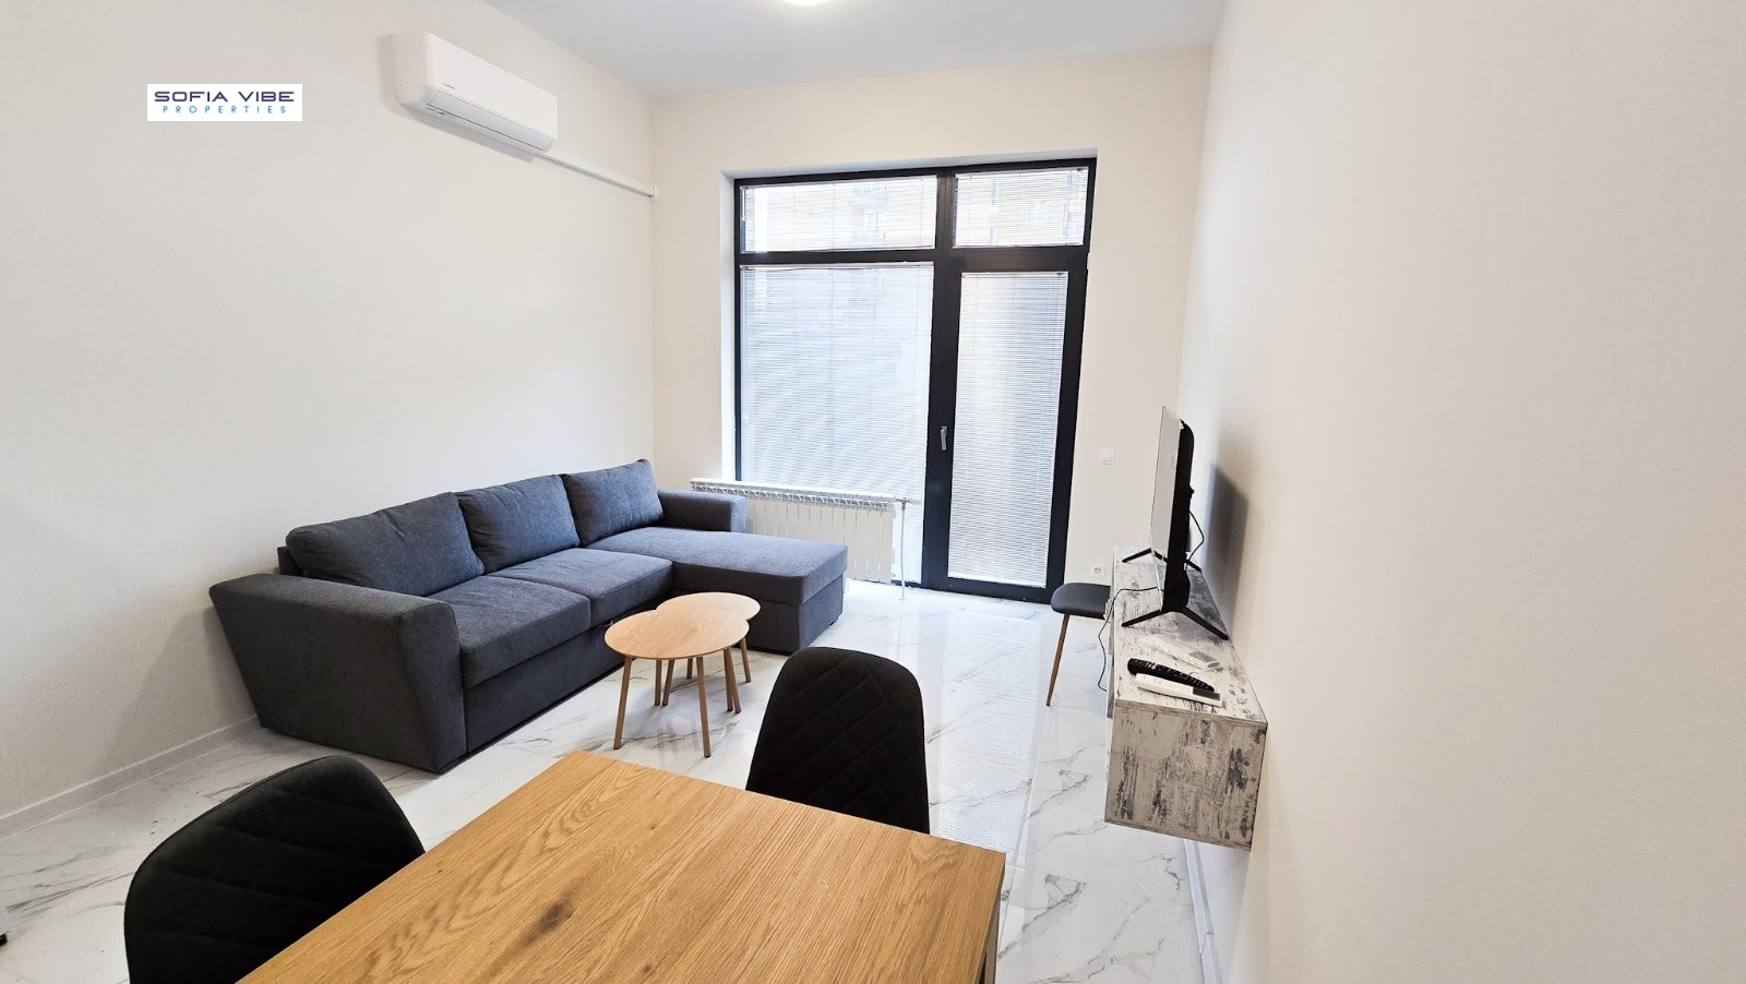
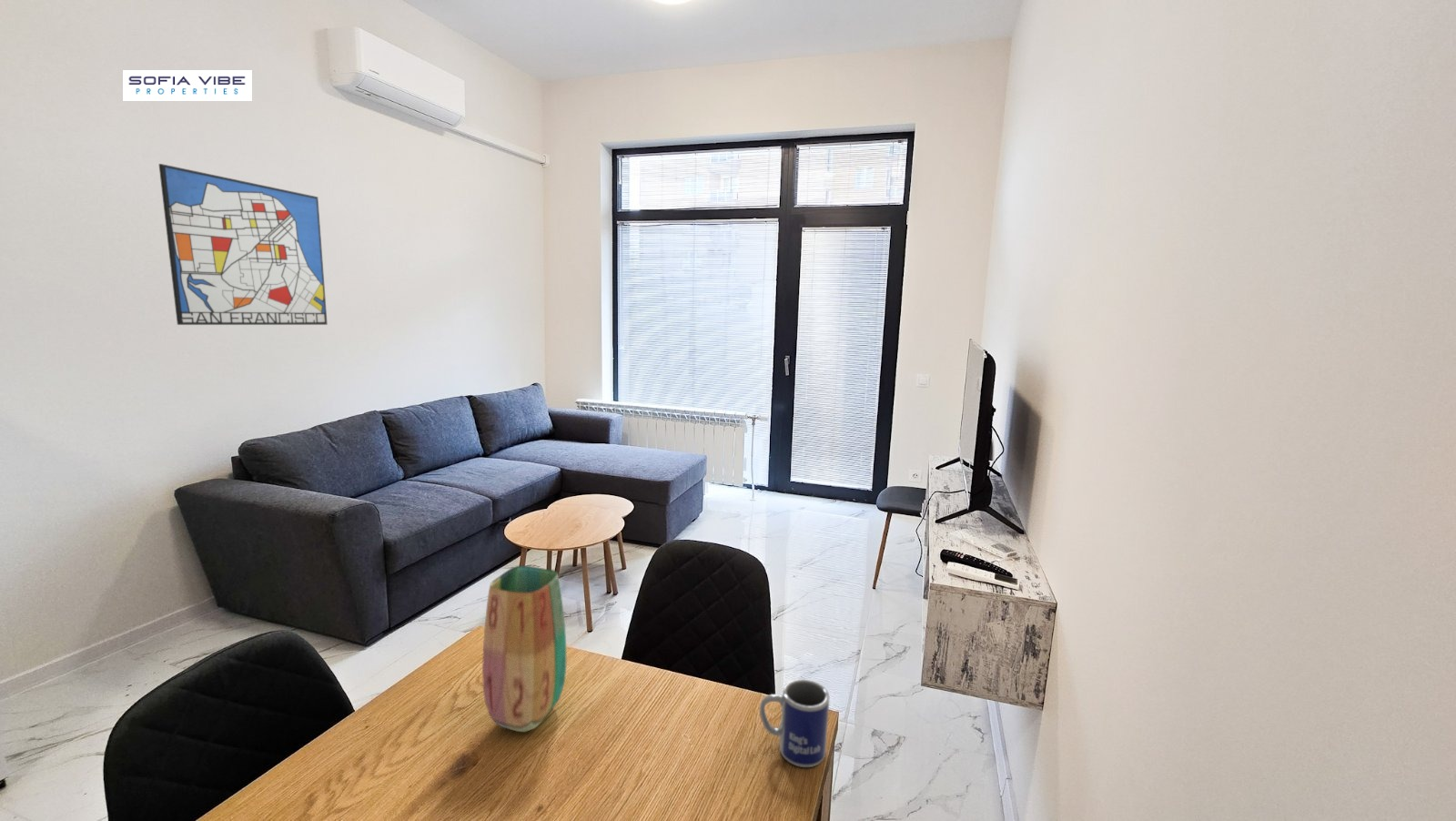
+ mug (793, 720)
+ wall art (254, 255)
+ vase (525, 648)
